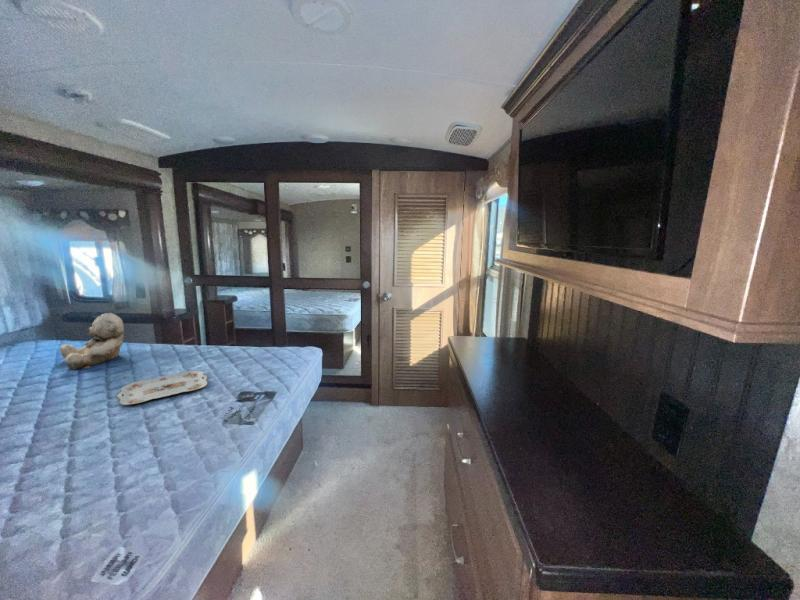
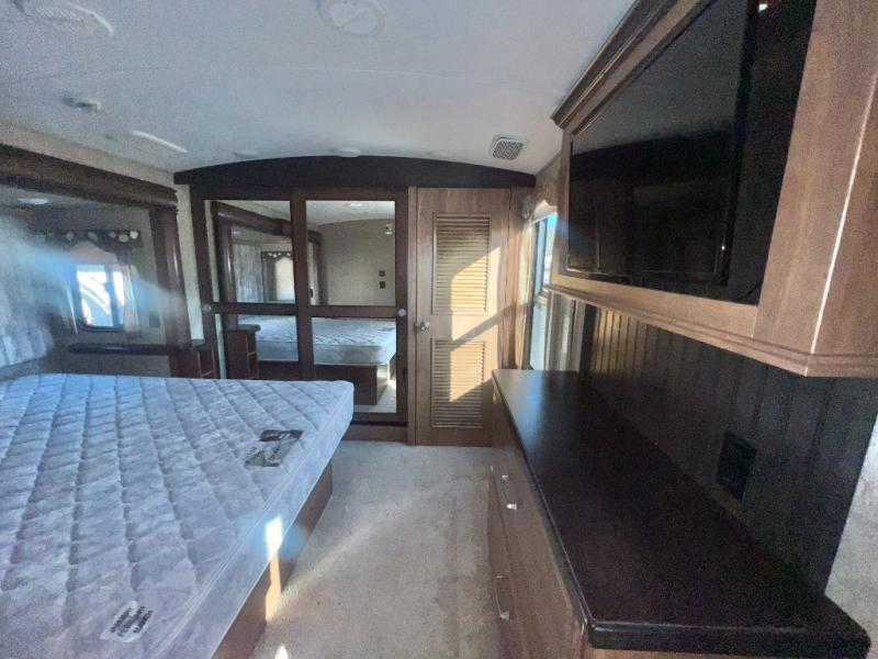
- teddy bear (93, 338)
- serving tray (165, 386)
